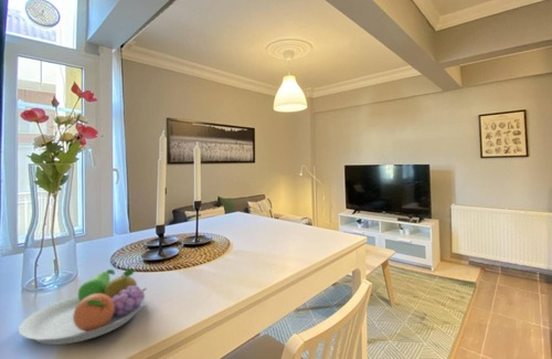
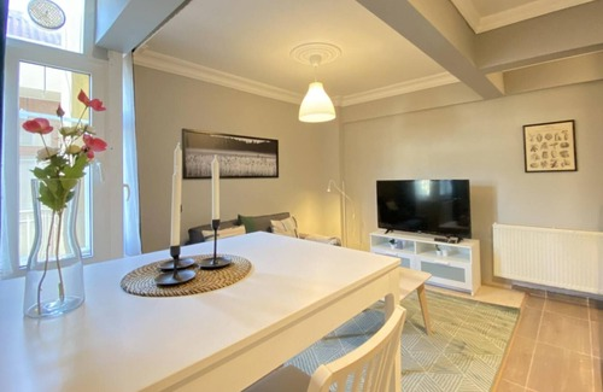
- fruit bowl (93, 297)
